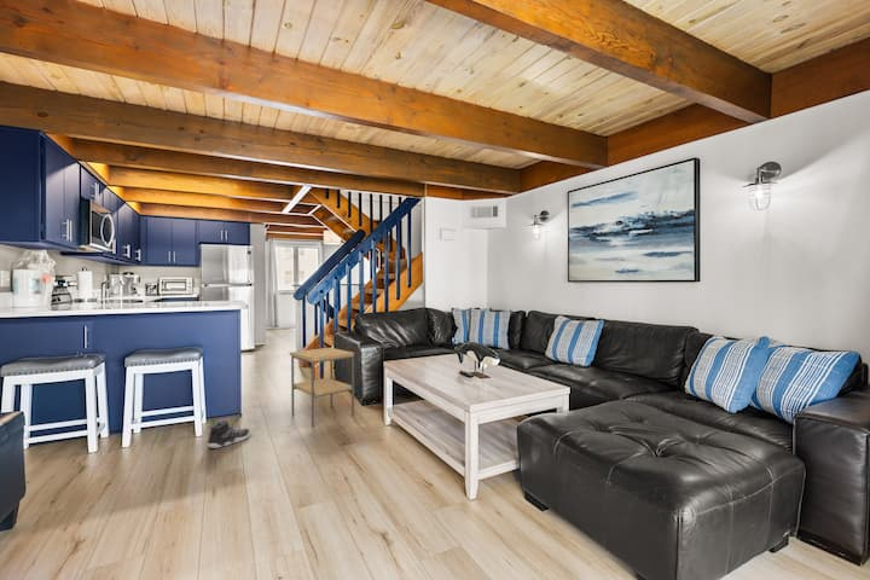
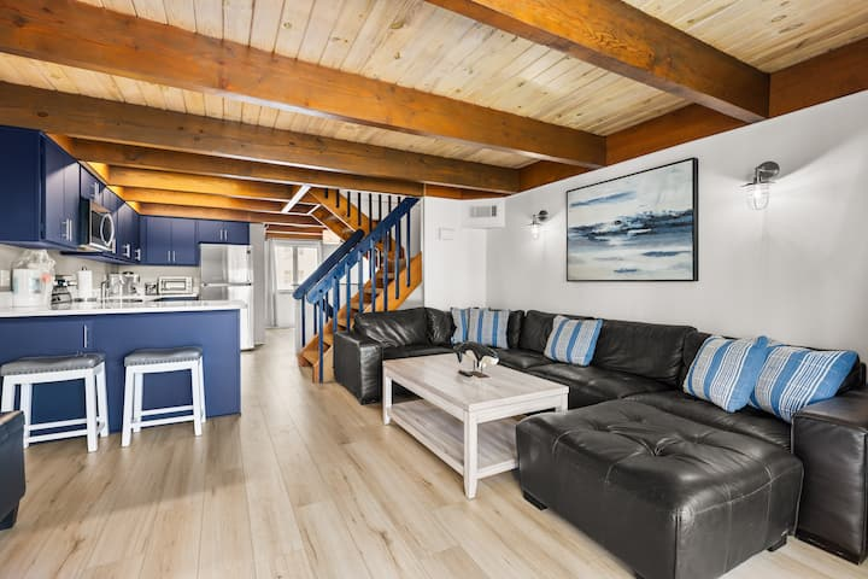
- side table (321, 383)
- sneaker (230, 430)
